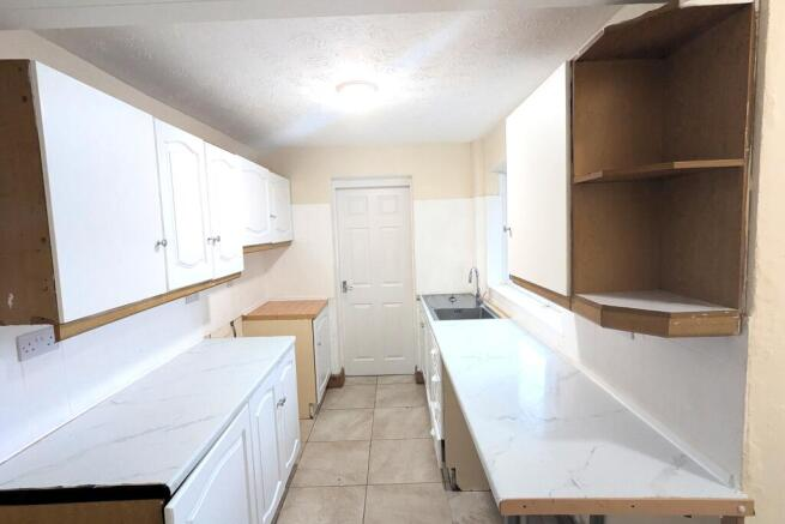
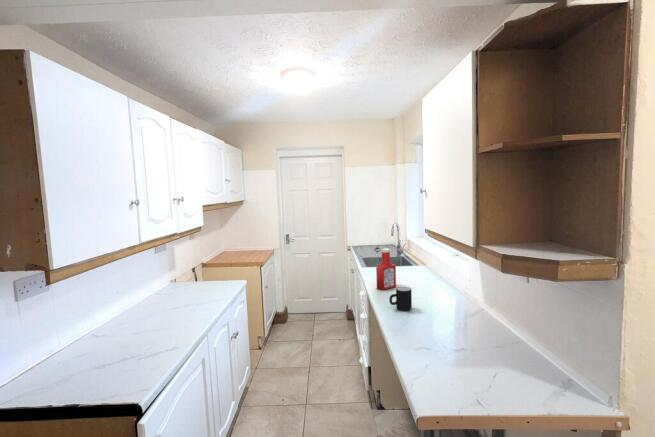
+ mug (400, 298)
+ soap bottle (386, 268)
